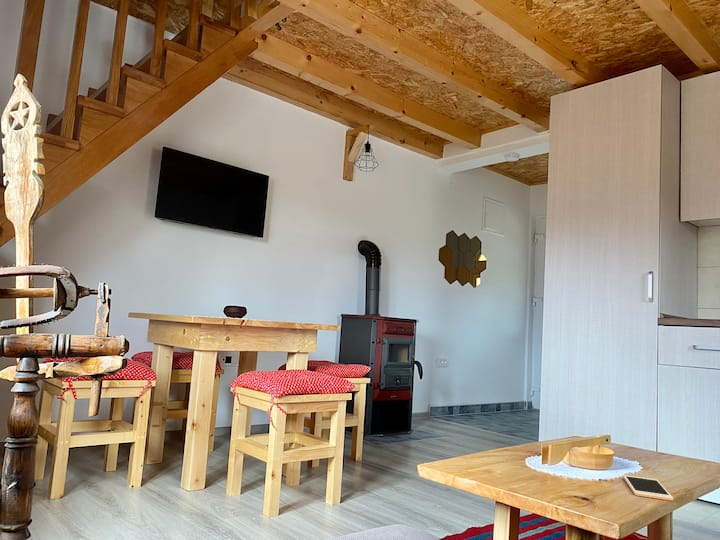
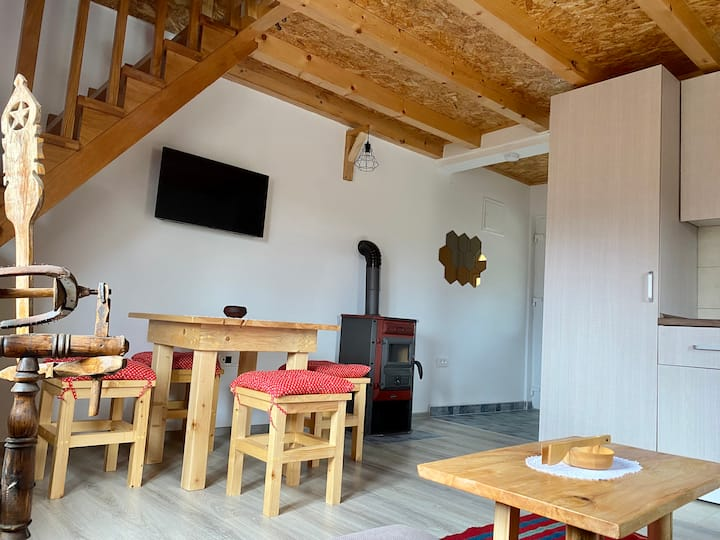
- cell phone (646, 486)
